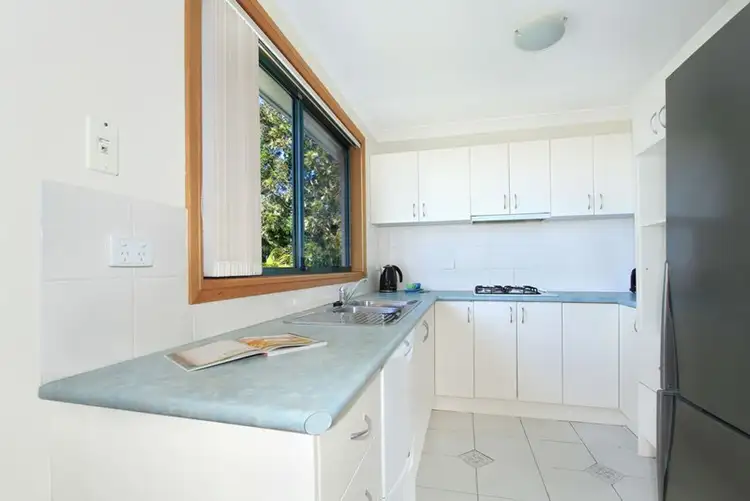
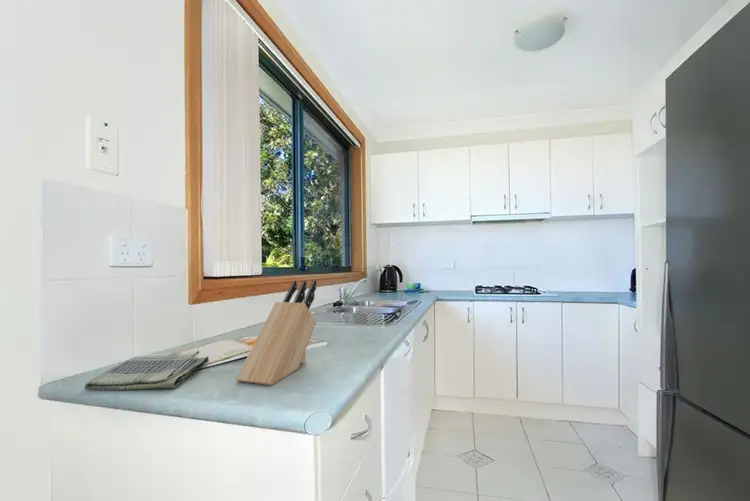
+ knife block (284, 324)
+ dish towel (154, 368)
